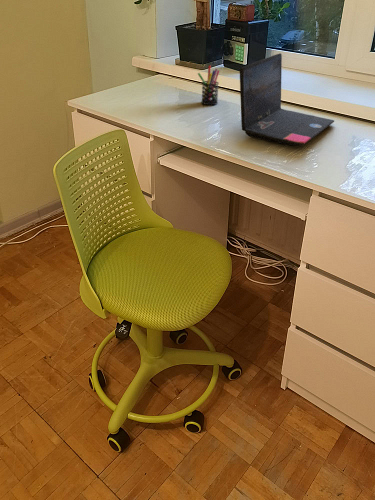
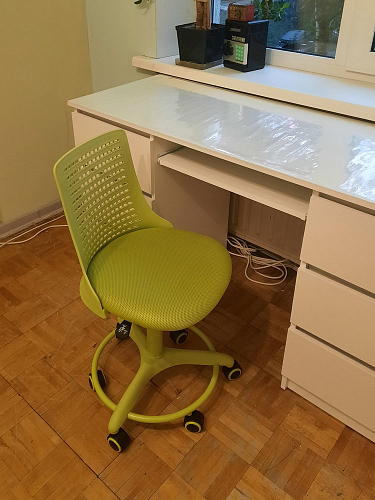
- laptop (280, 97)
- pen holder (208, 85)
